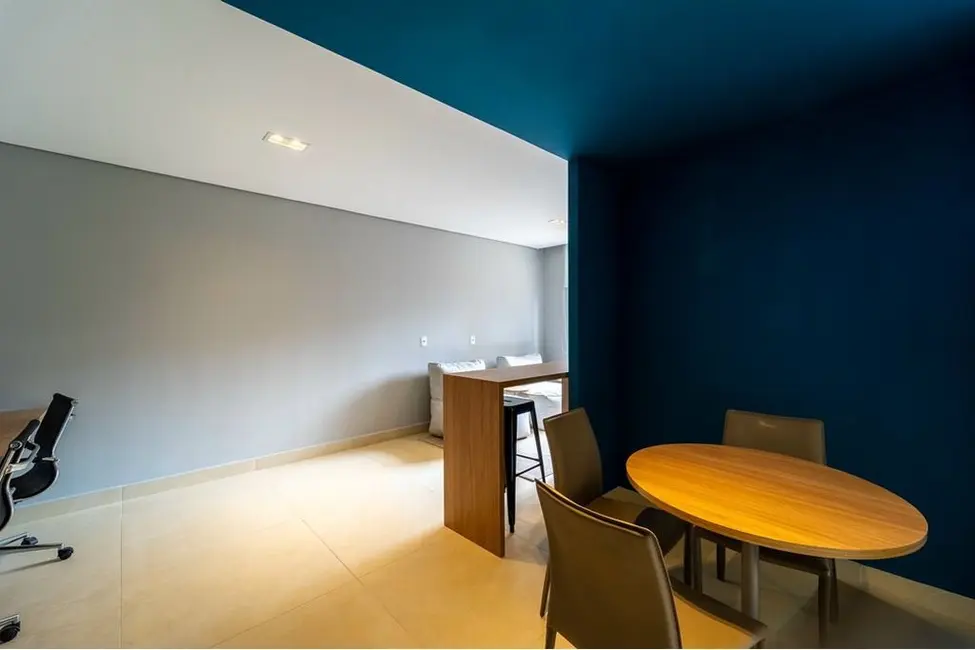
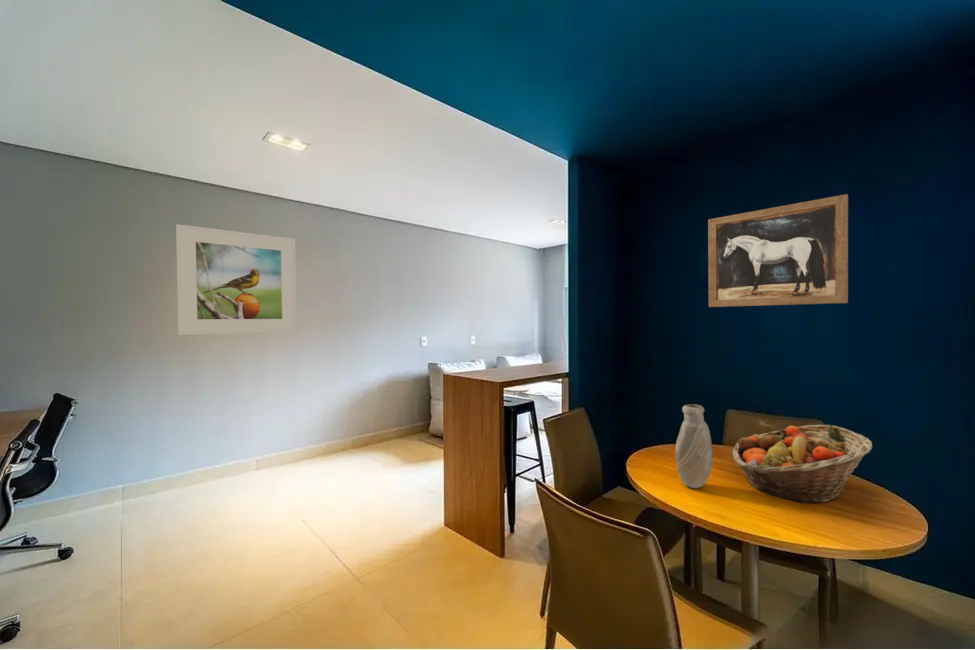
+ wall art (770, 256)
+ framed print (241, 282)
+ vase (693, 445)
+ fruit basket (795, 457)
